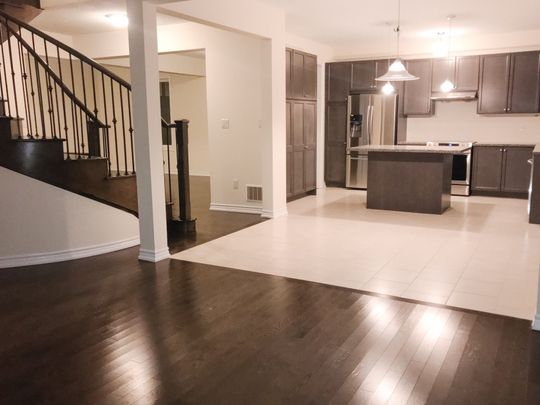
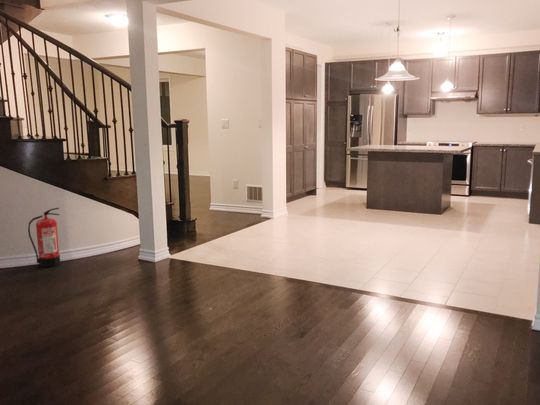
+ fire extinguisher (45, 237)
